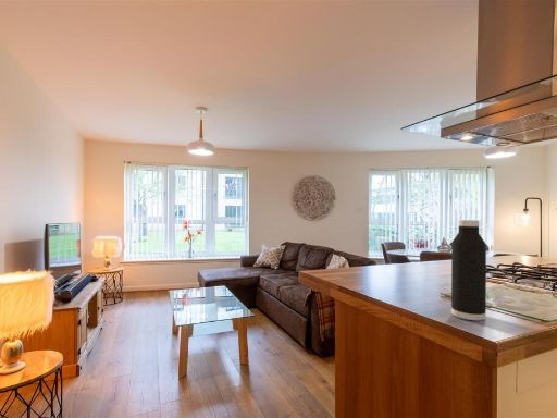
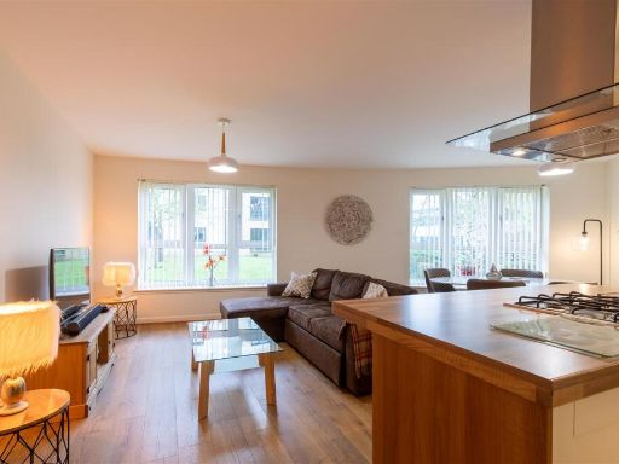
- water bottle (468, 268)
